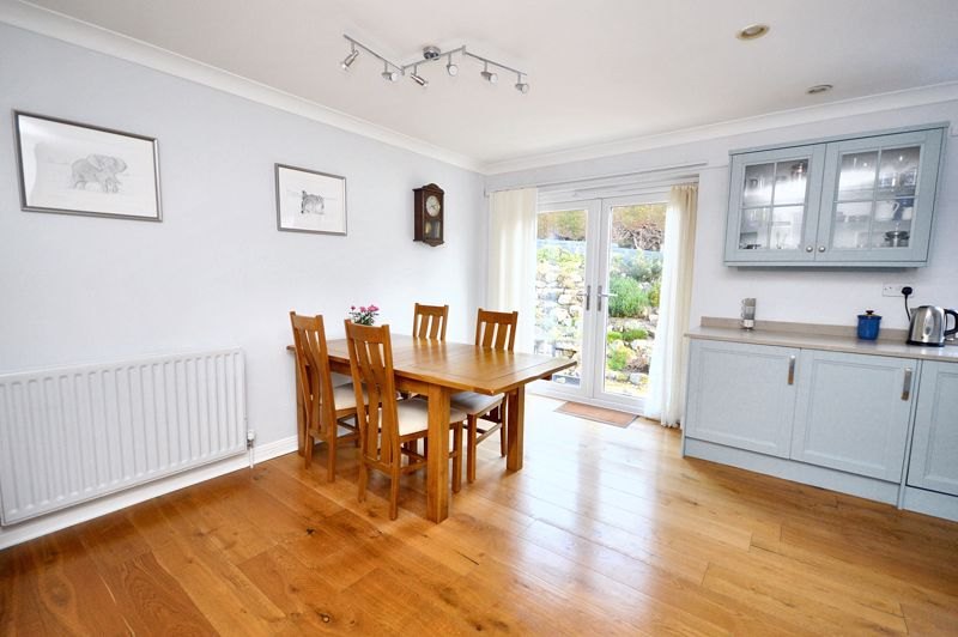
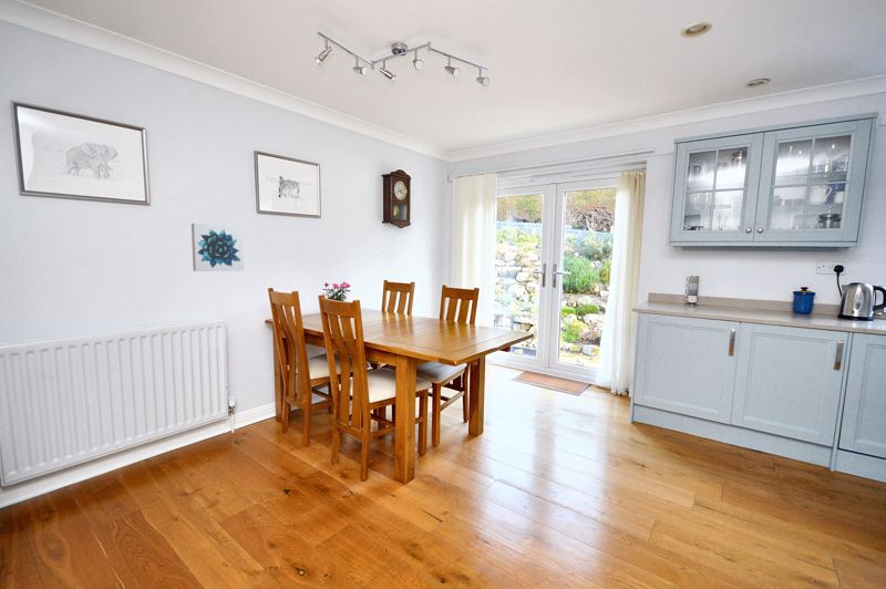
+ wall art (218, 248)
